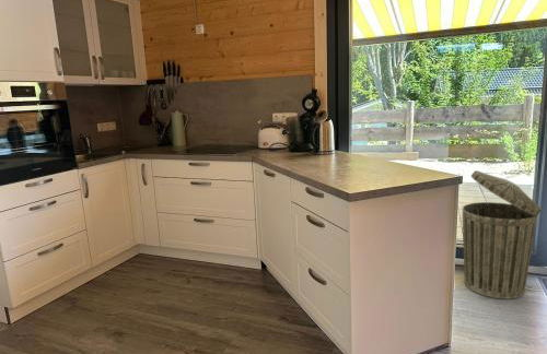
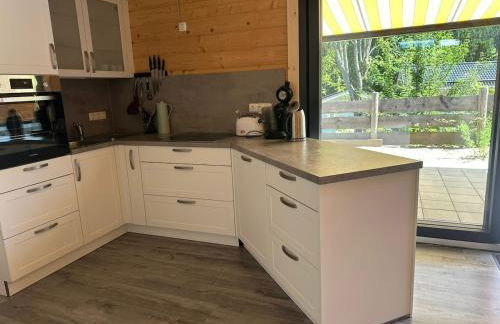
- trash can (498, 231)
